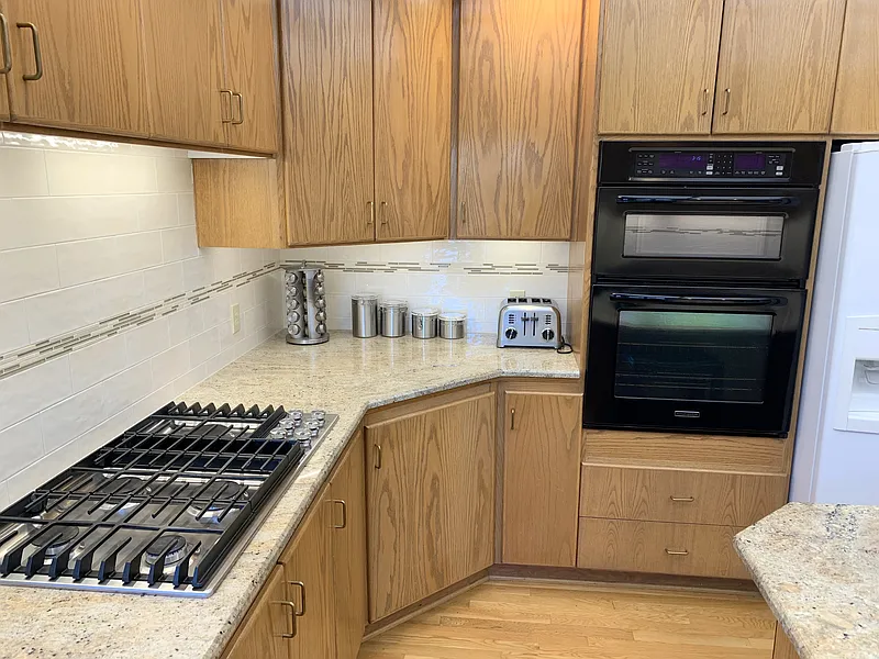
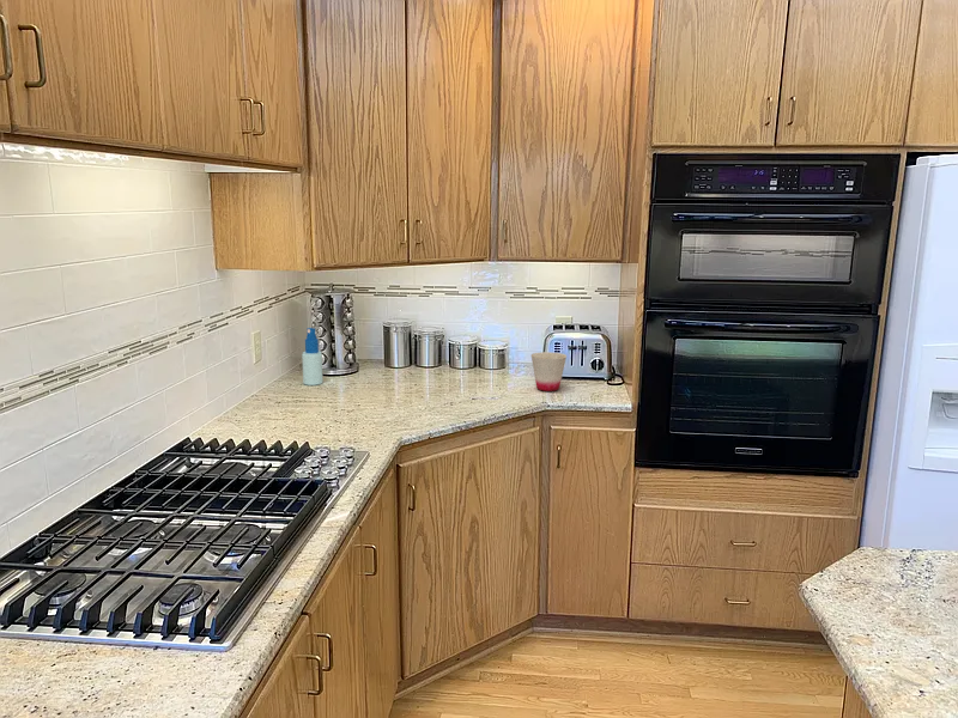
+ spray bottle (311, 355)
+ cup (547, 372)
